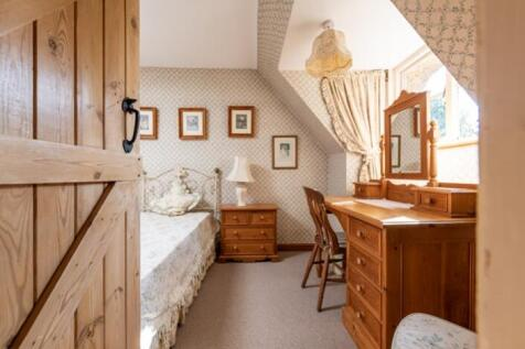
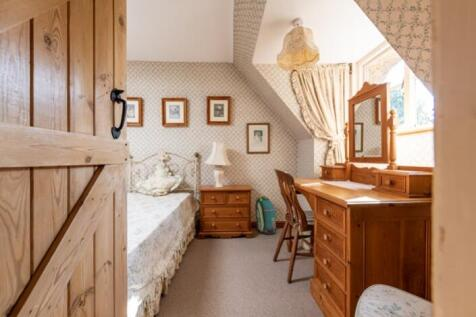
+ backpack (265, 214)
